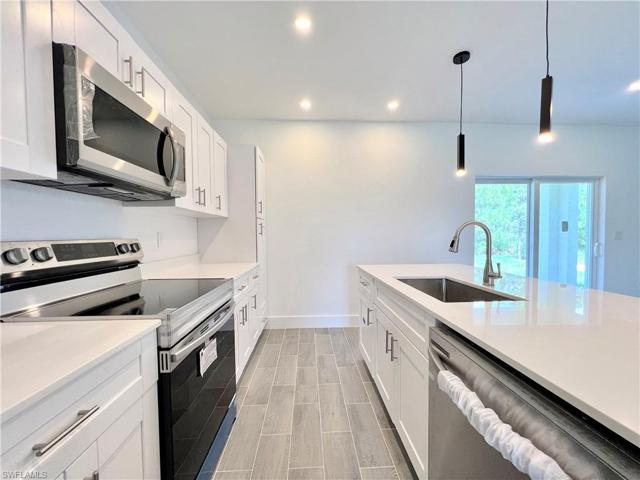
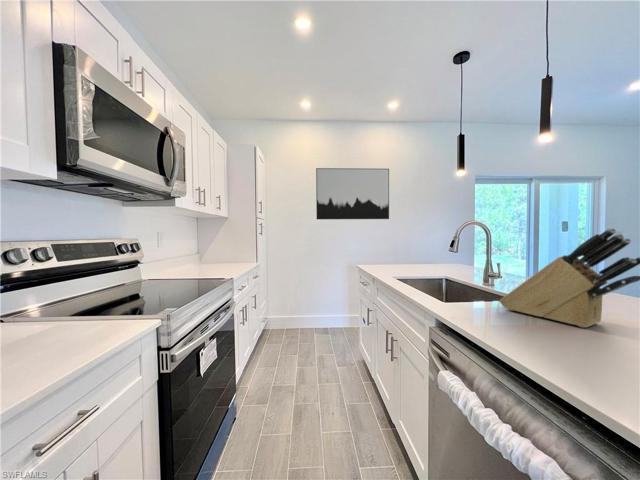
+ wall art (352, 193)
+ knife block (562, 274)
